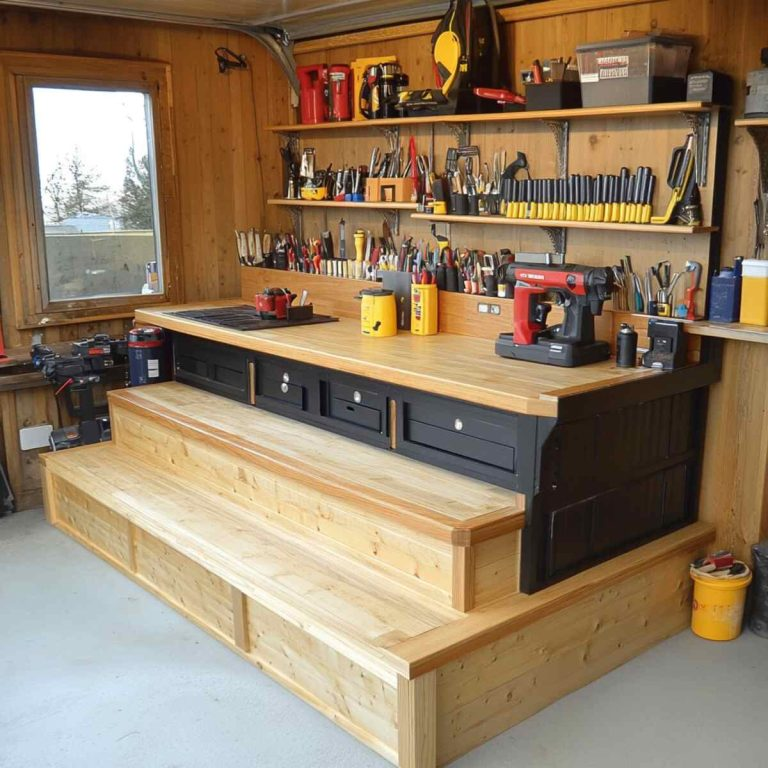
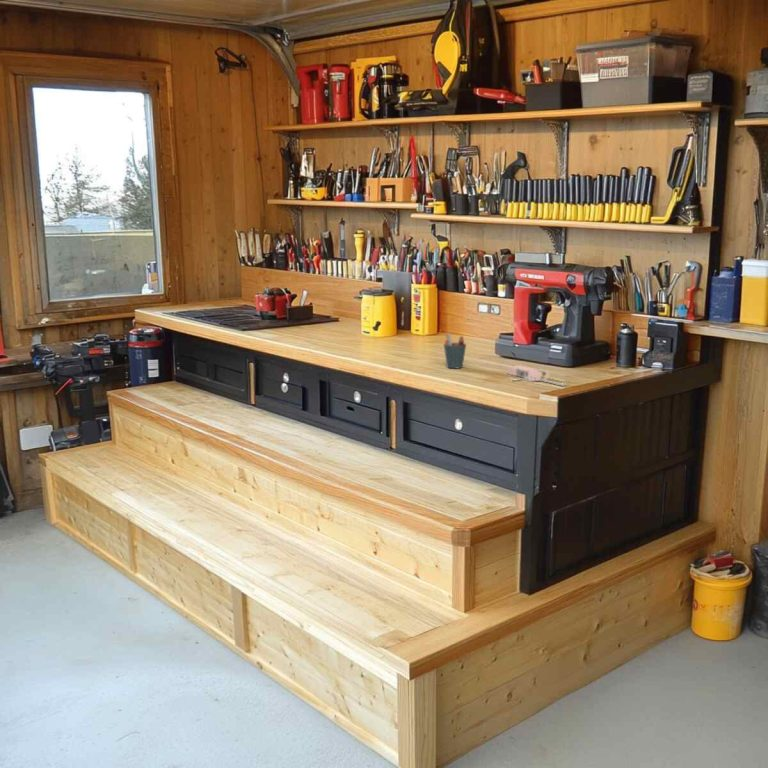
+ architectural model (532, 375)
+ pen holder (454, 349)
